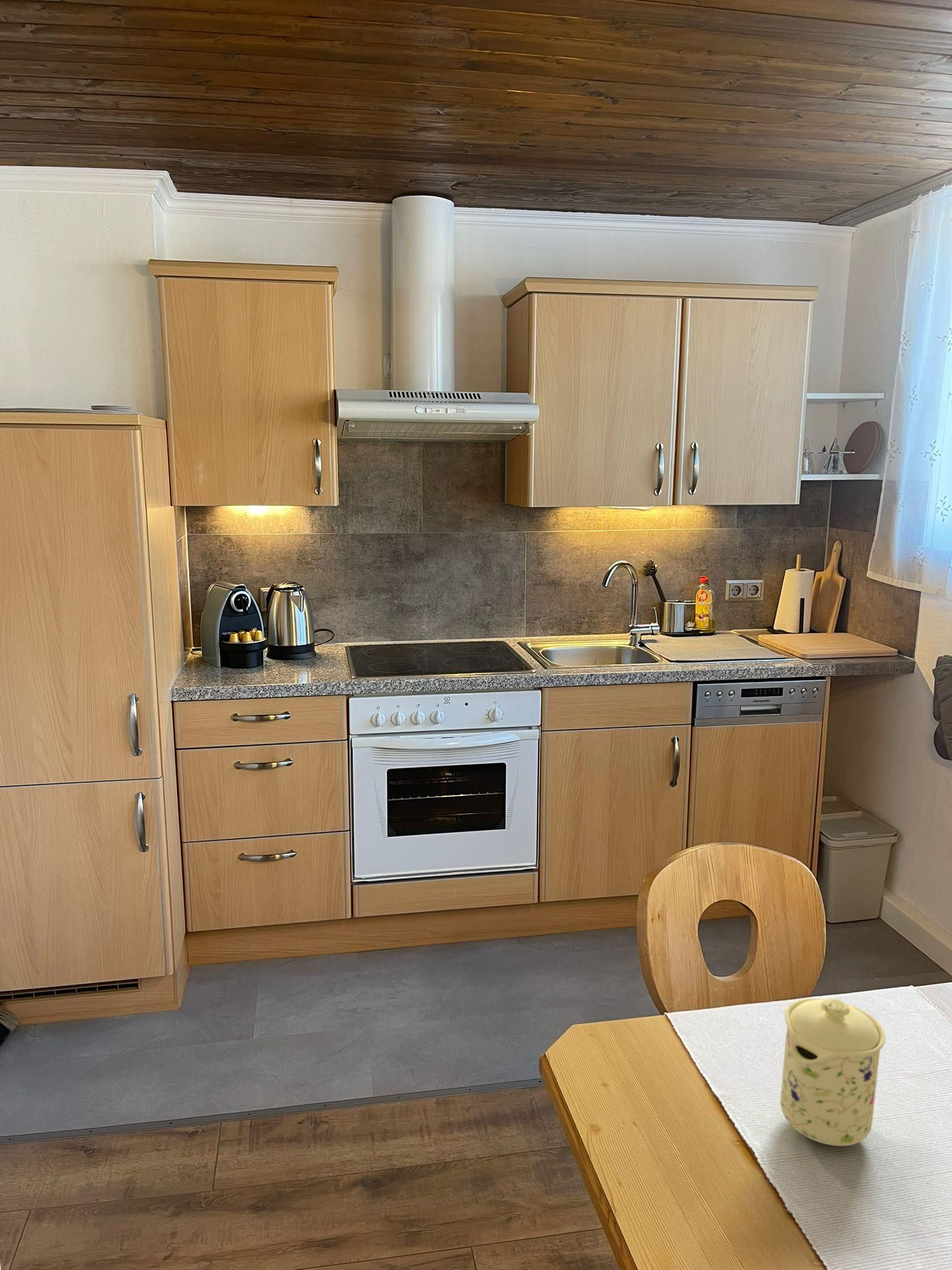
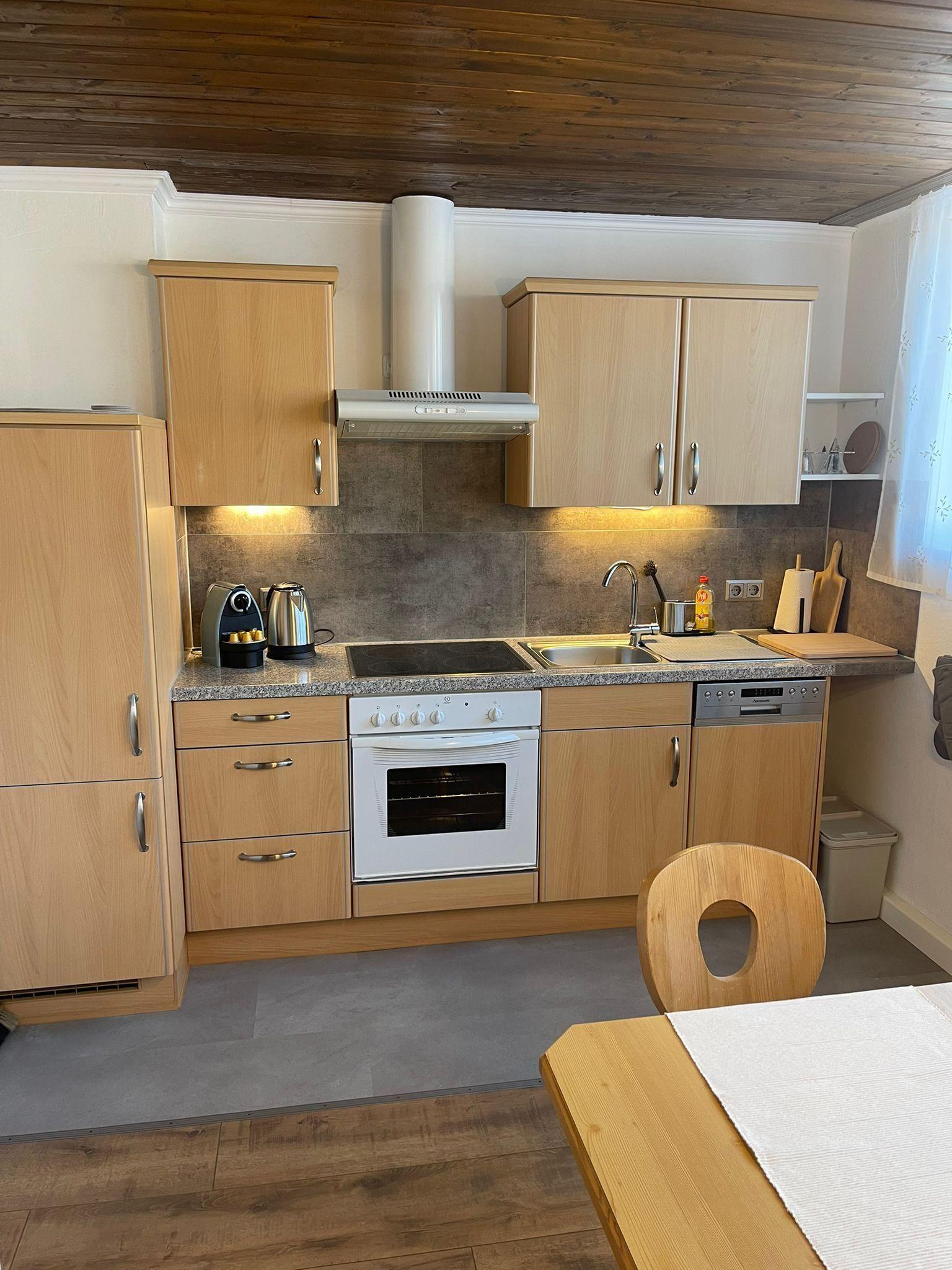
- mug (834, 1063)
